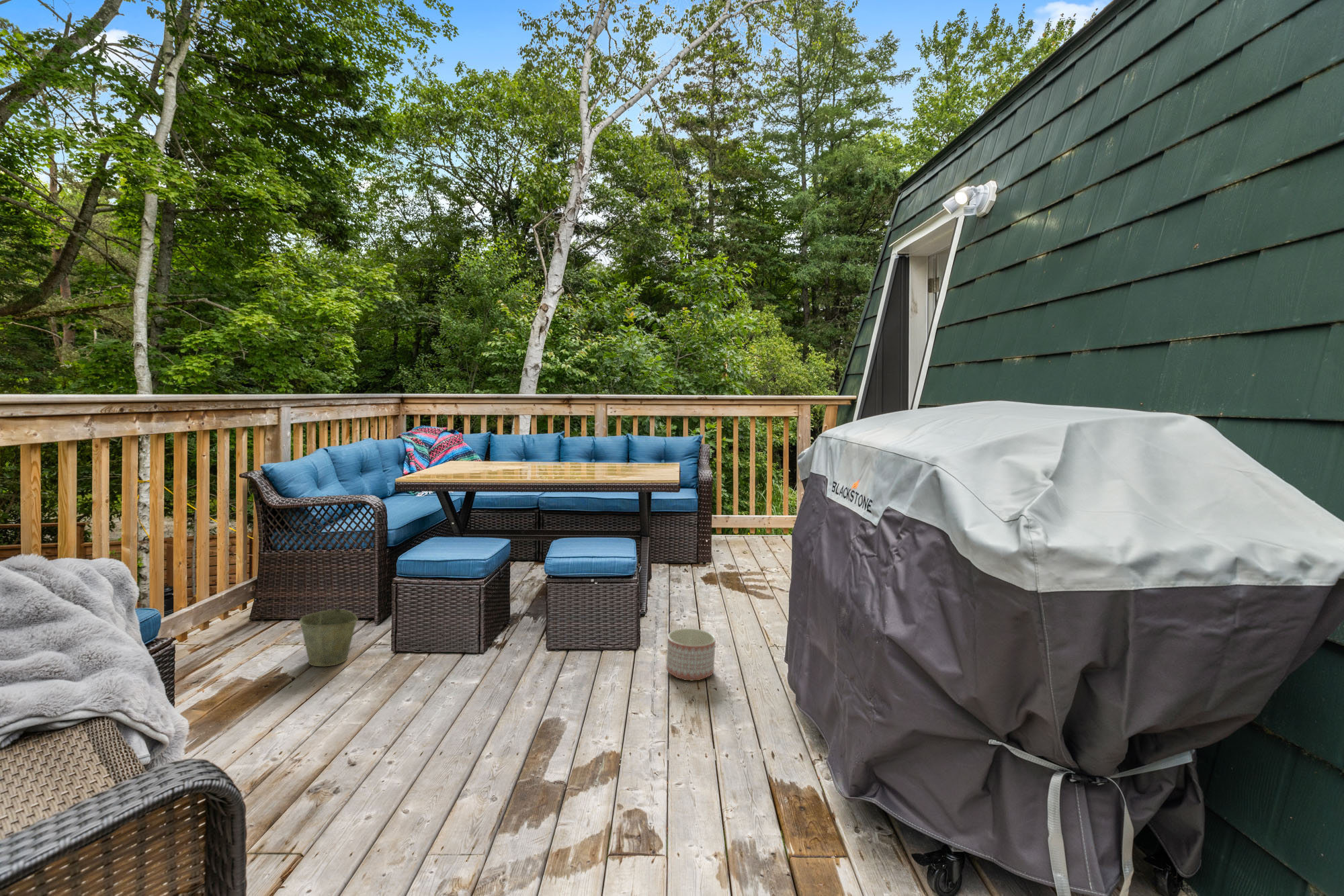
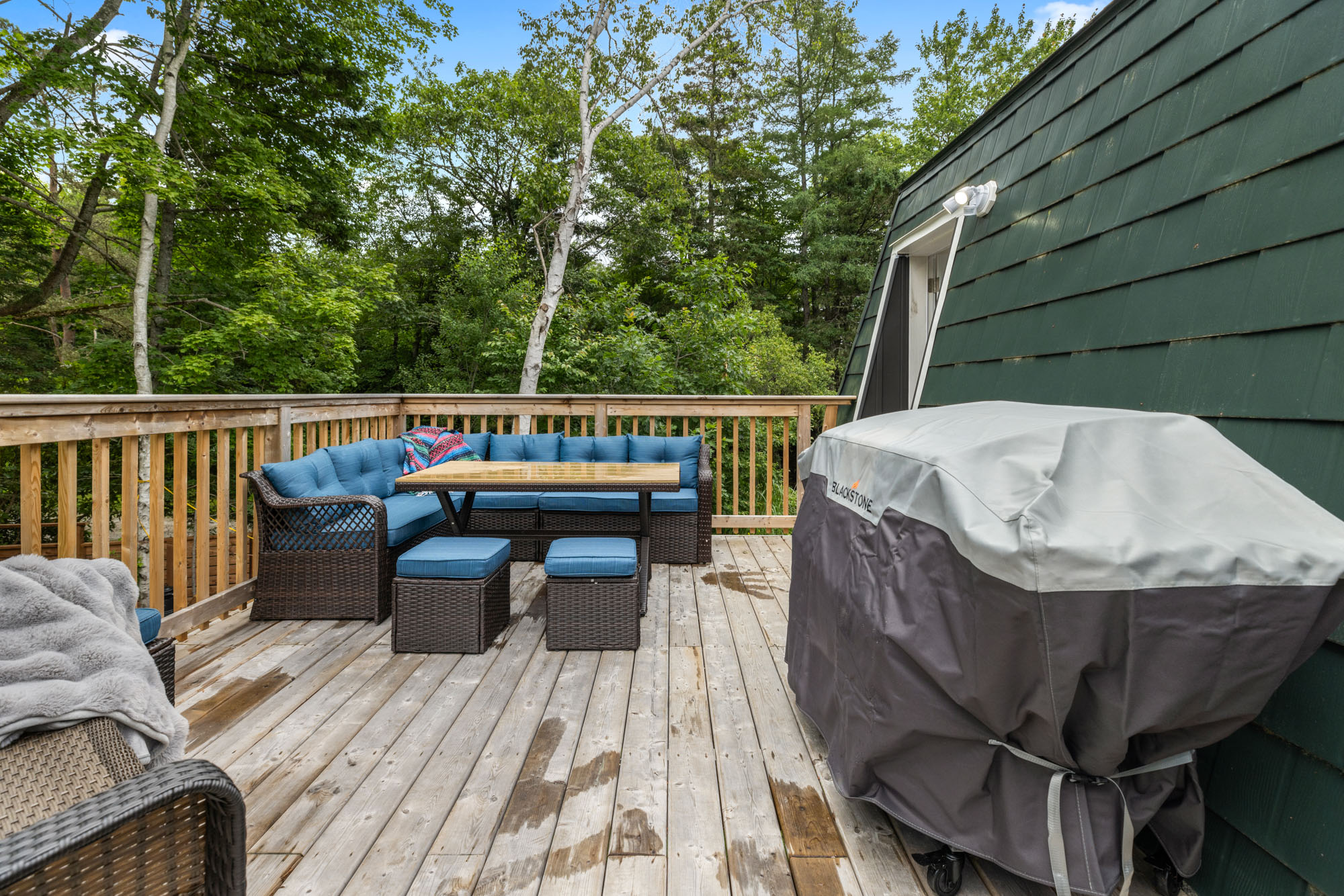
- planter (690, 654)
- bucket (329, 624)
